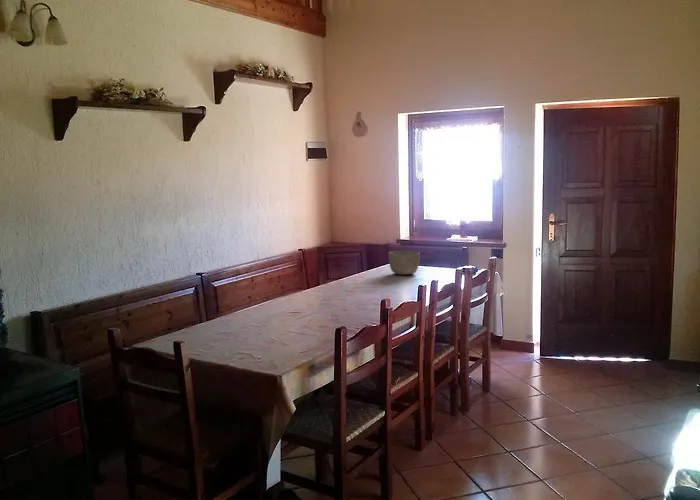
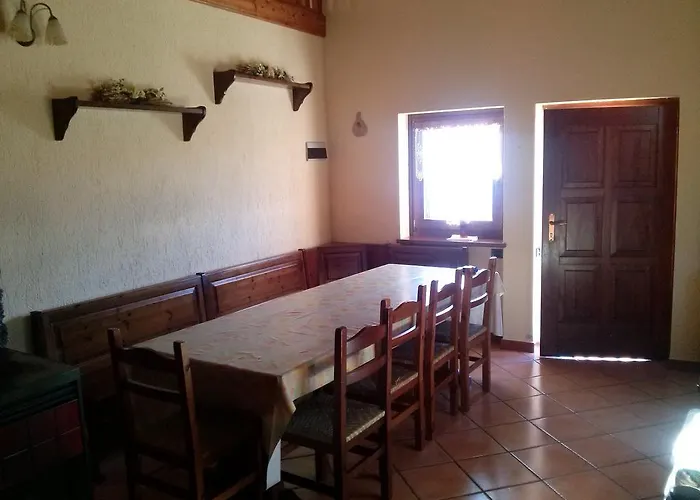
- bowl (404, 263)
